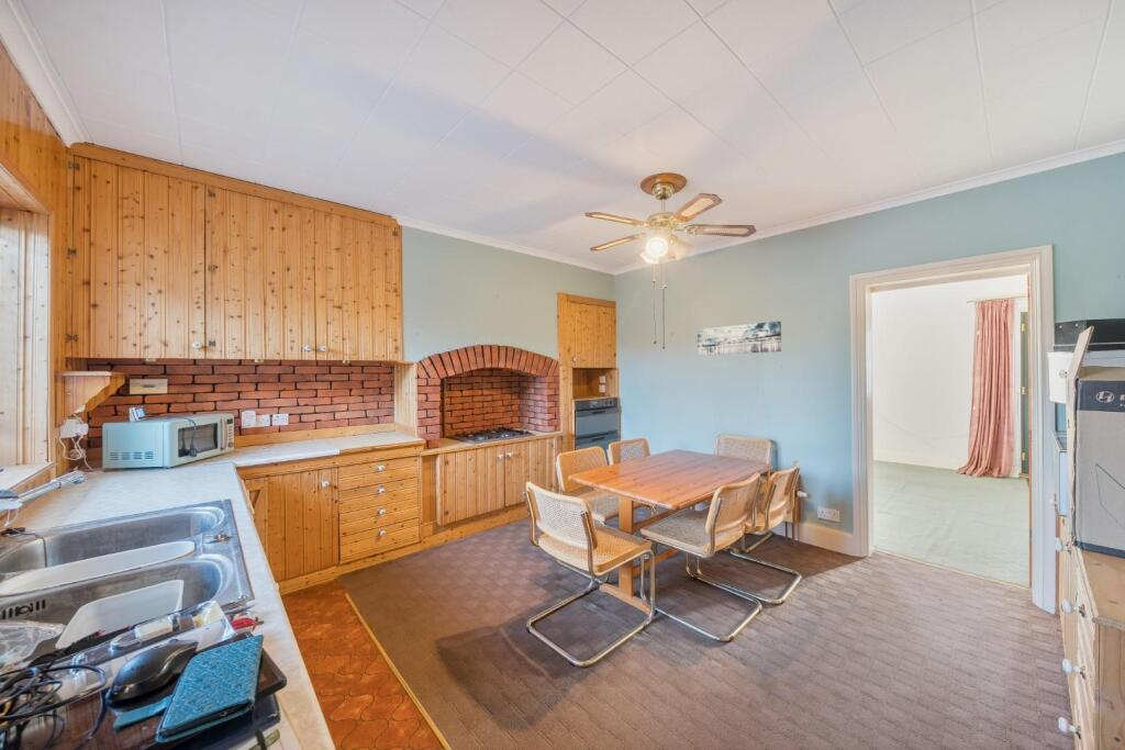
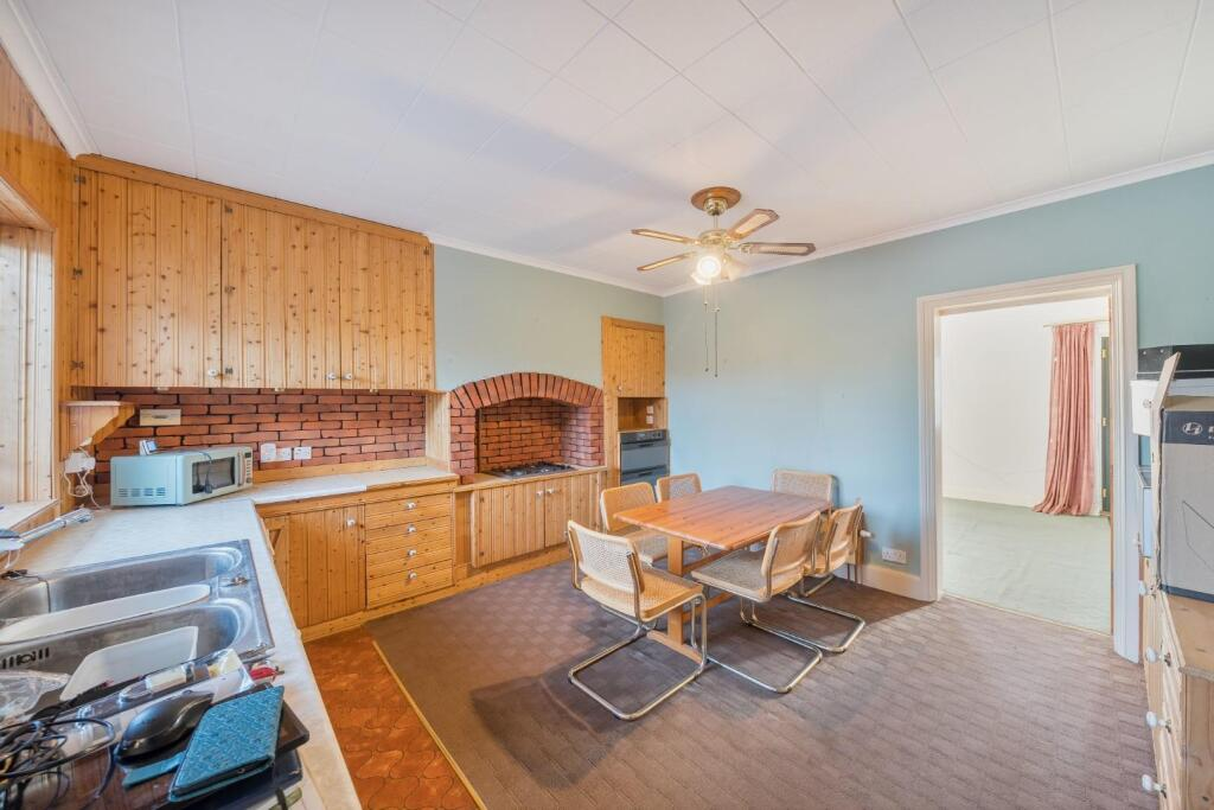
- wall art (736, 339)
